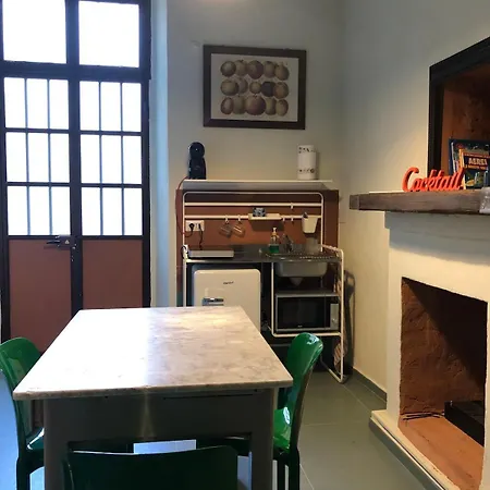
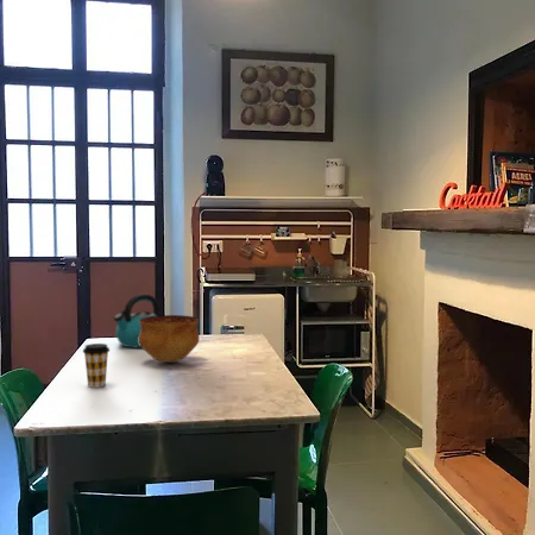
+ bowl (169, 340)
+ coffee cup (96, 365)
+ kettle (139, 319)
